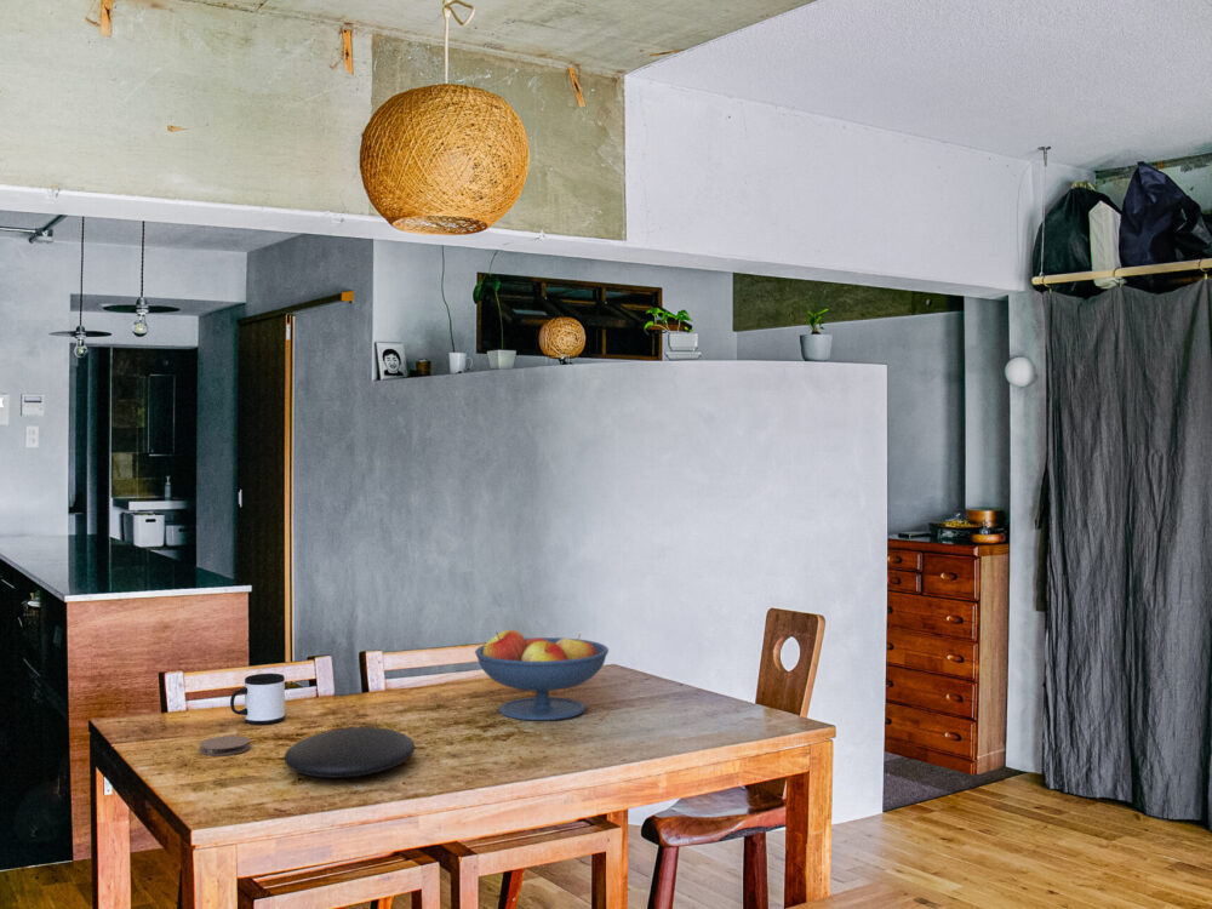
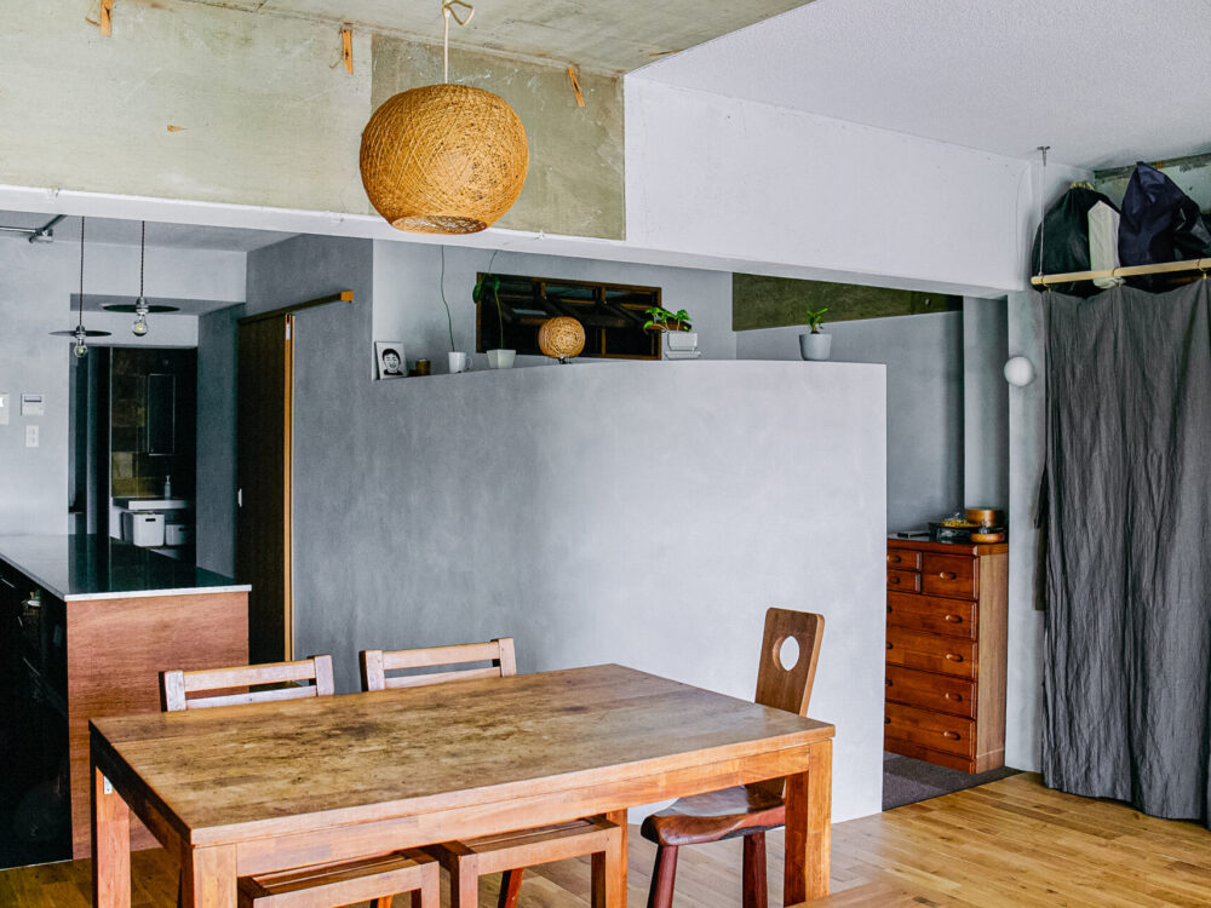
- fruit bowl (542, 668)
- plate (350, 750)
- mug (257, 699)
- coaster (224, 745)
